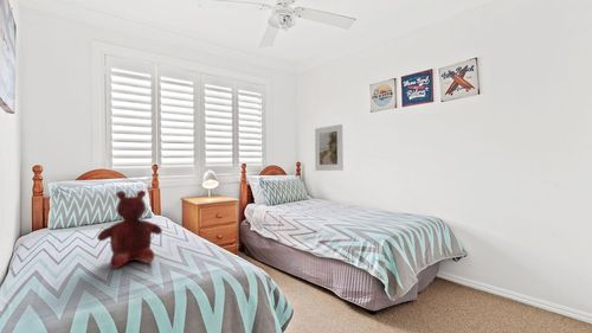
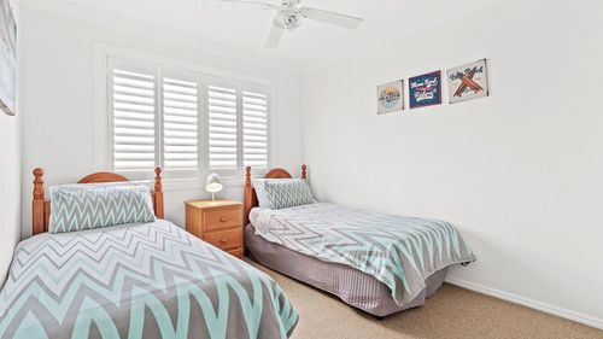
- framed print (328, 148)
- teddy bear (131, 225)
